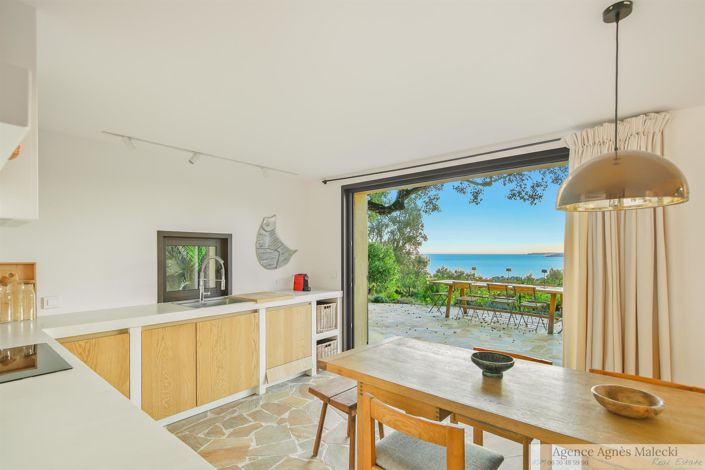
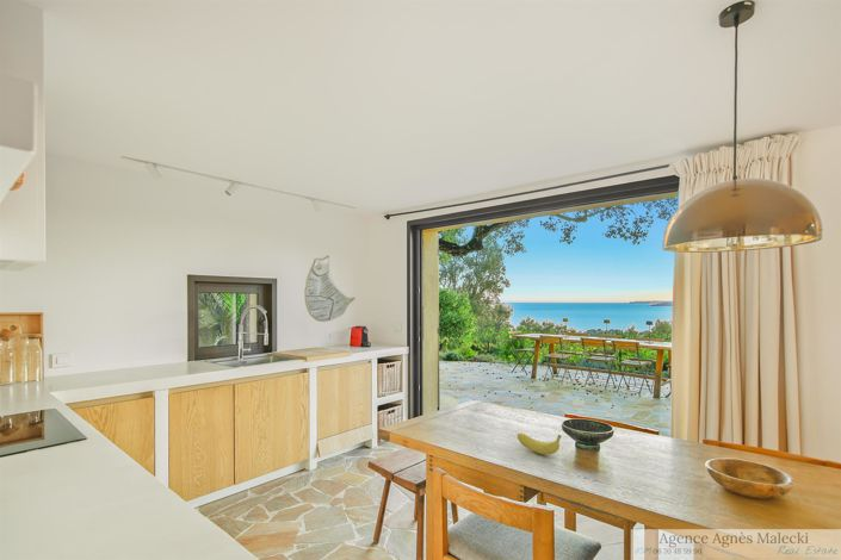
+ fruit (538, 441)
